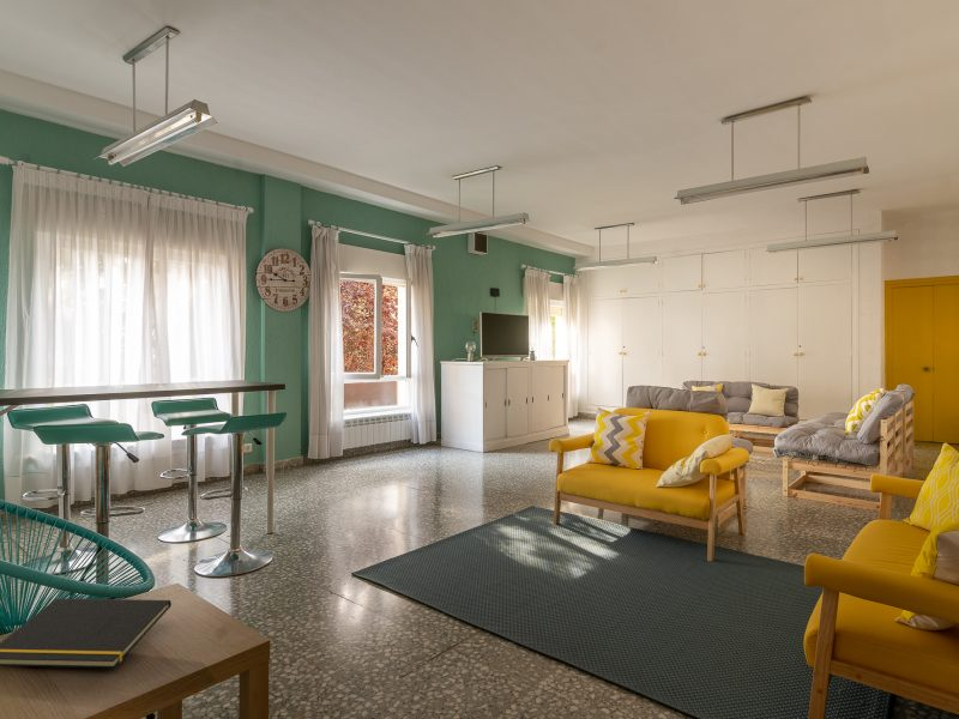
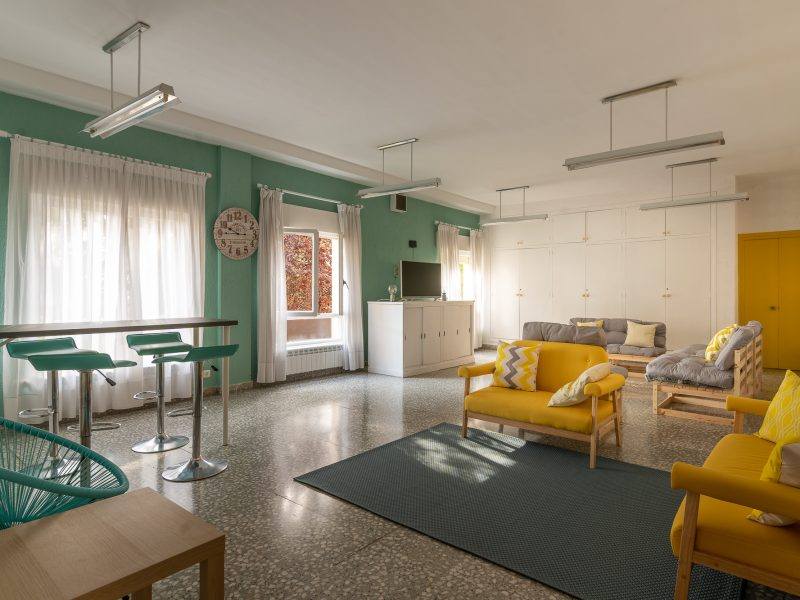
- notepad (83, 630)
